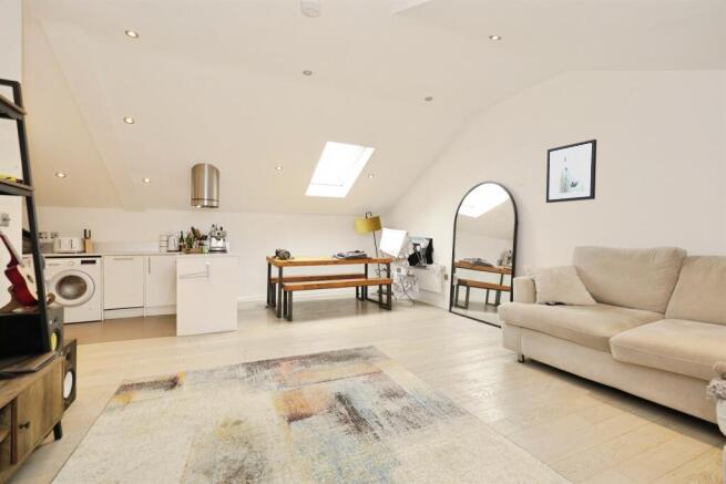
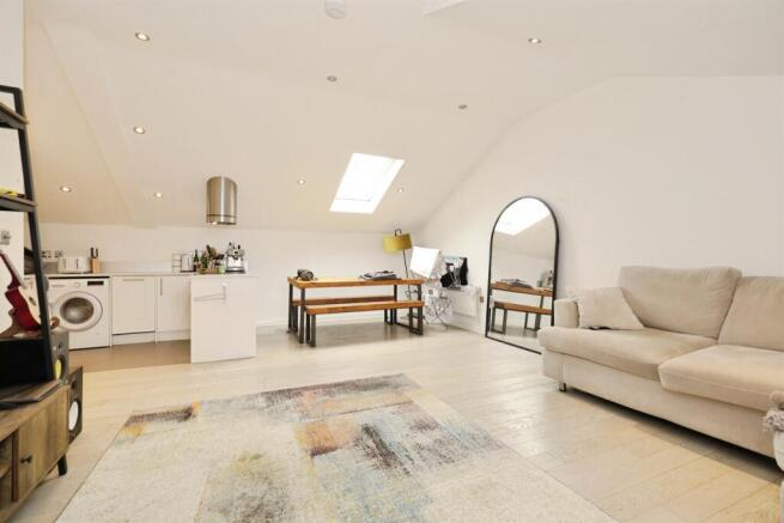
- wall art (570, 173)
